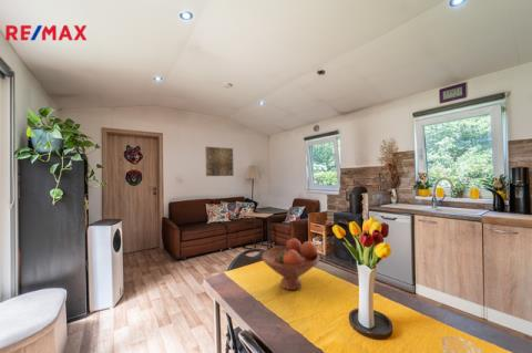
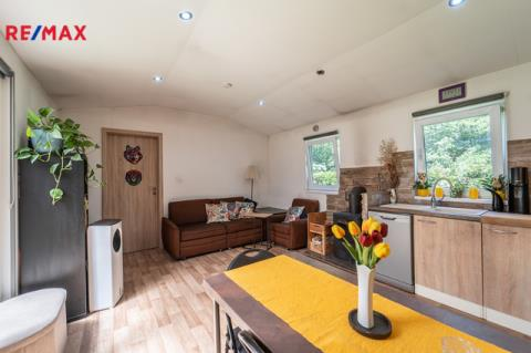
- fruit bowl (290, 263)
- wall art (219, 162)
